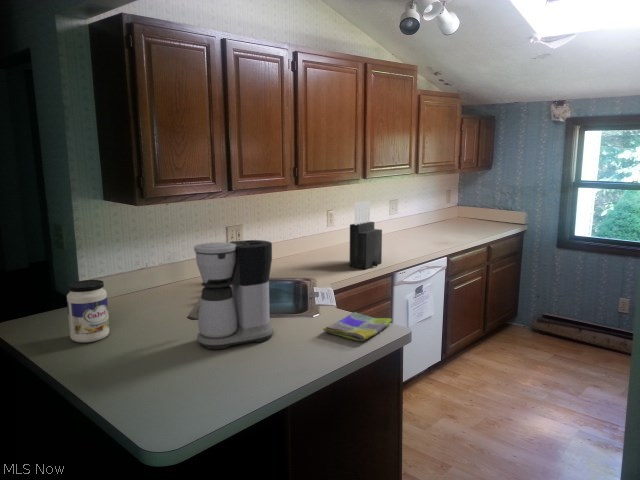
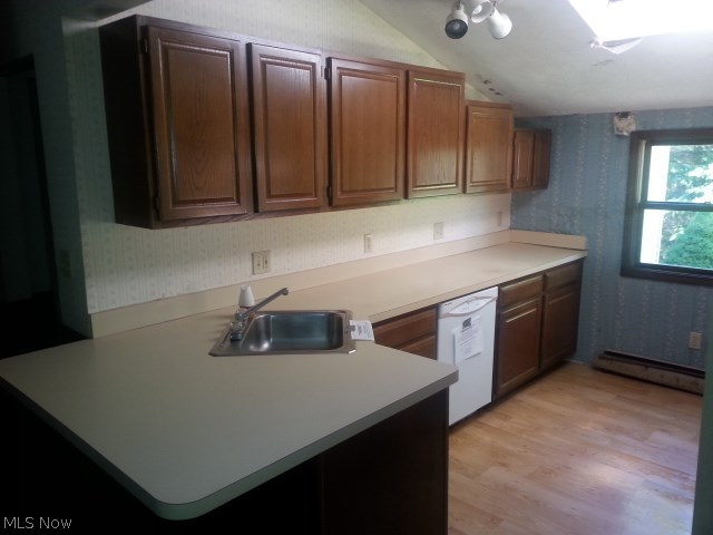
- knife block (367, 234)
- jar (88, 310)
- coffee maker (233, 290)
- dish towel (358, 325)
